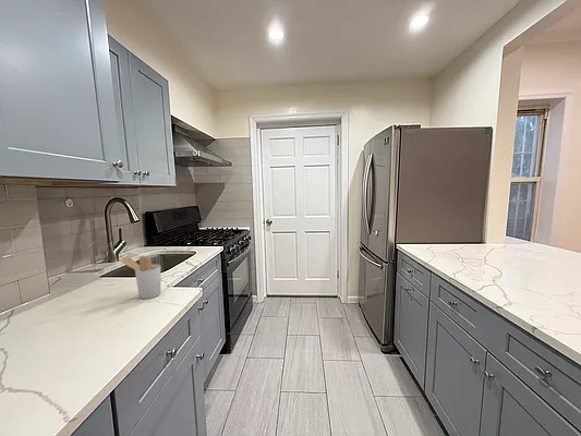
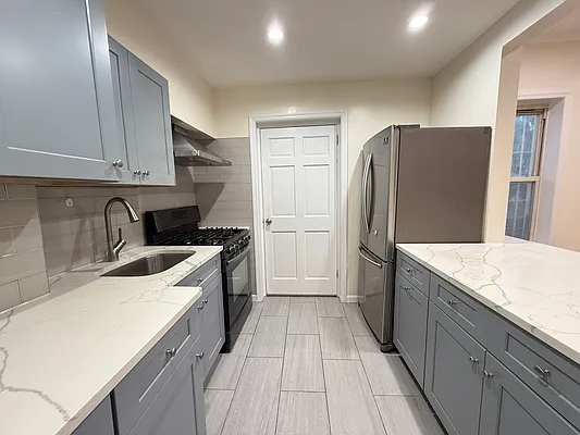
- utensil holder (142, 275)
